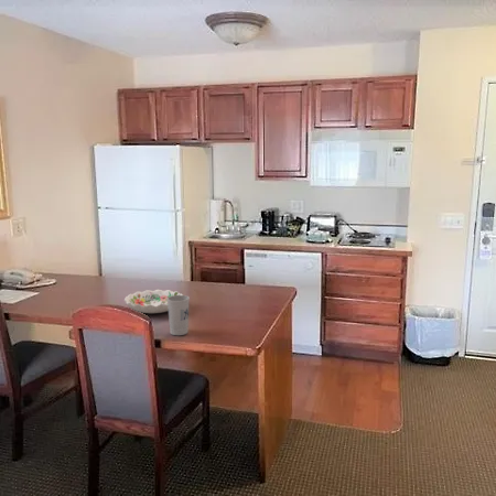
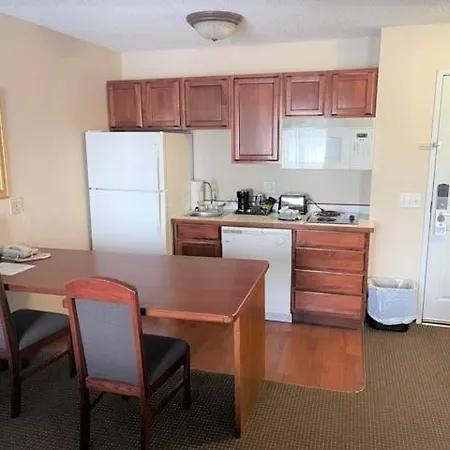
- cup (179, 315)
- decorative bowl (154, 302)
